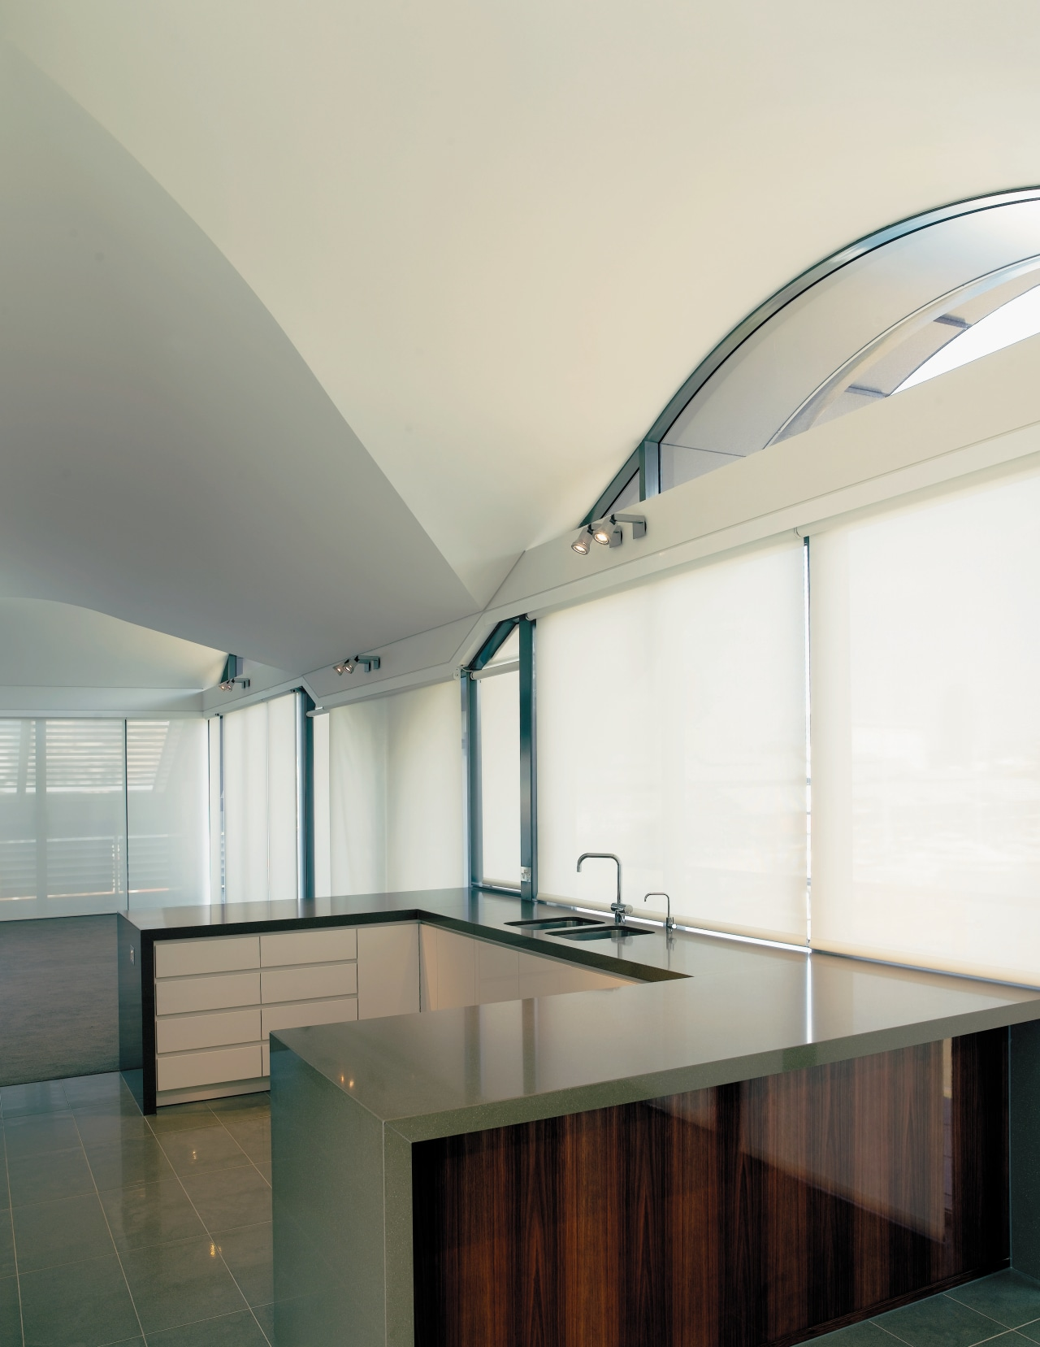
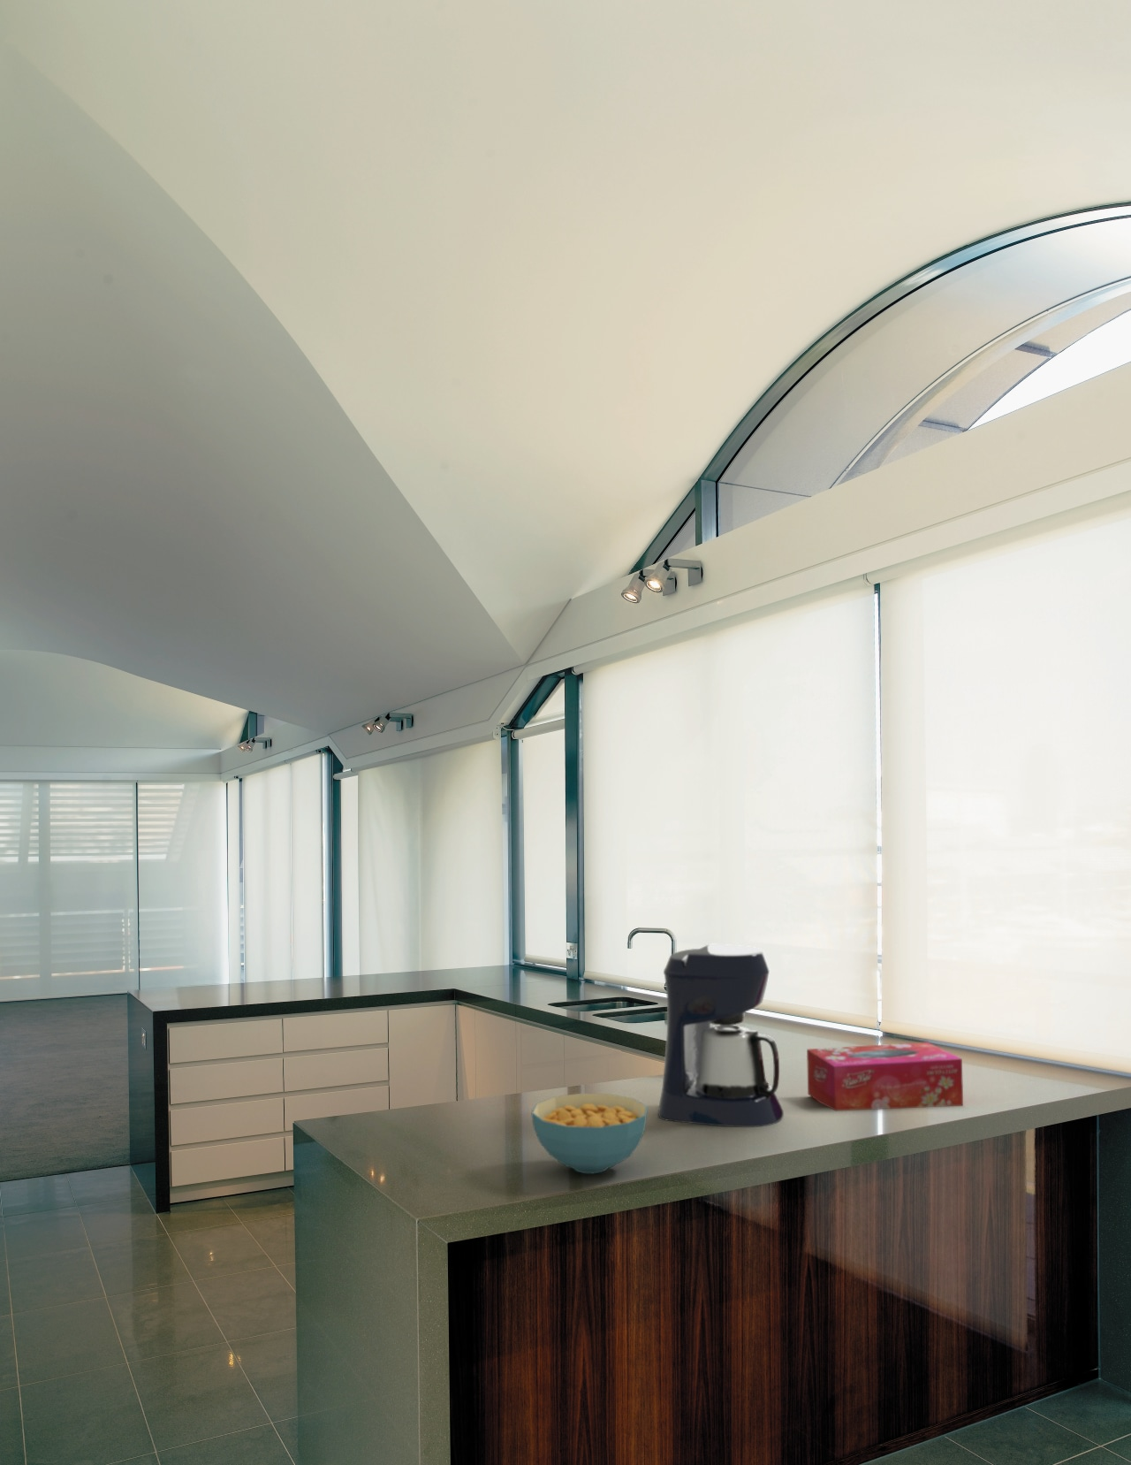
+ coffee maker (718, 1030)
+ tissue box (883, 1076)
+ cereal bowl (589, 1138)
